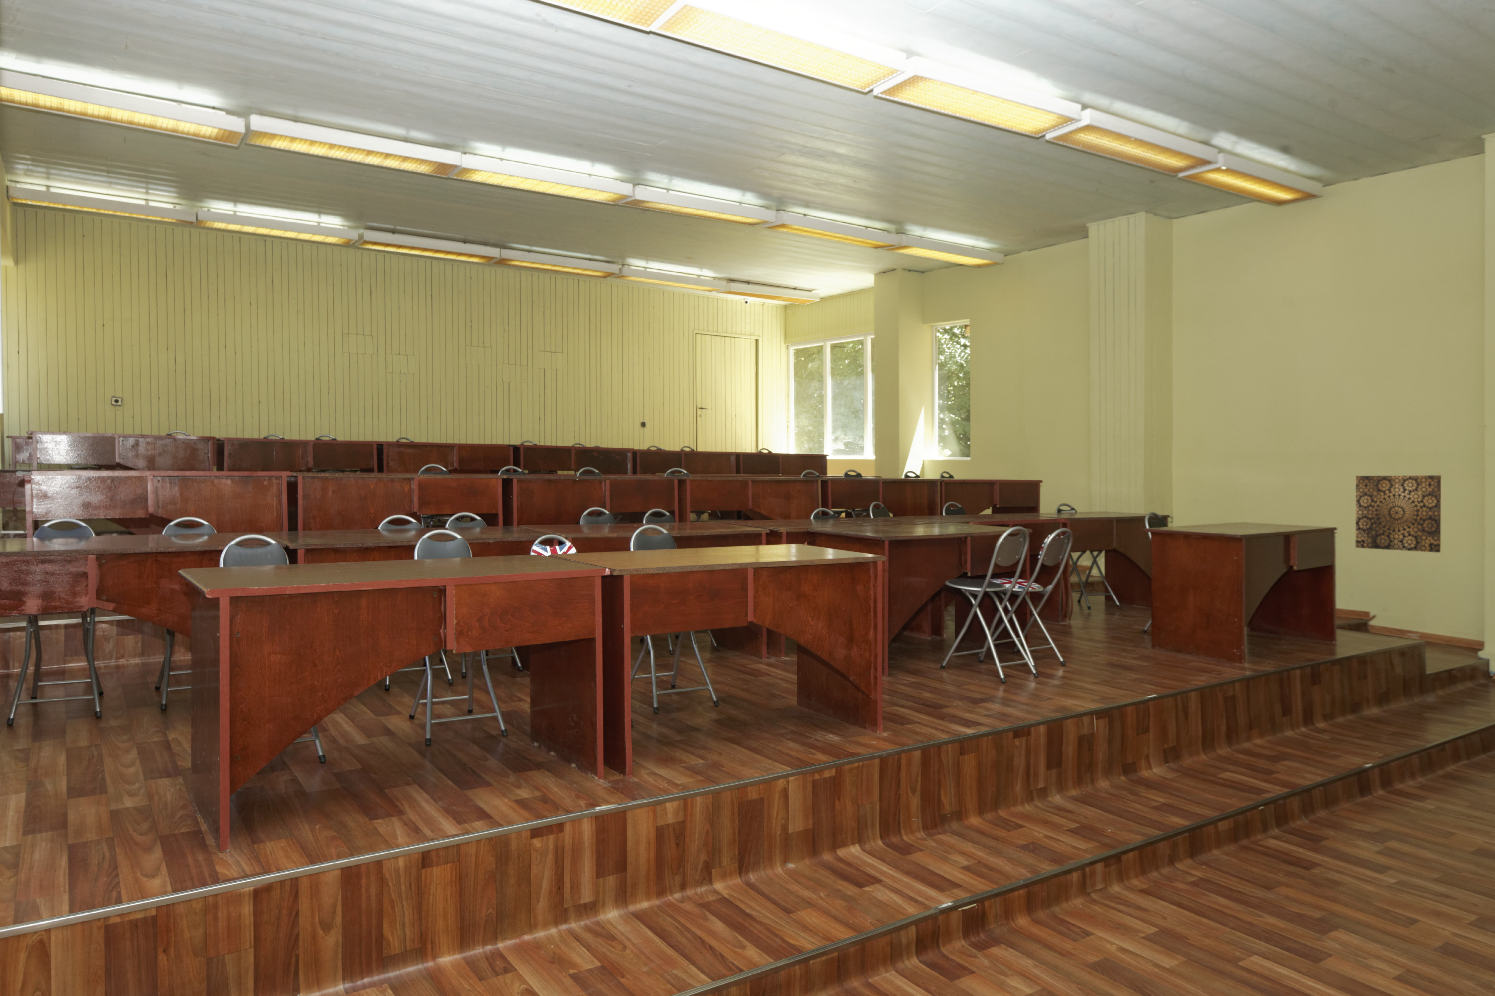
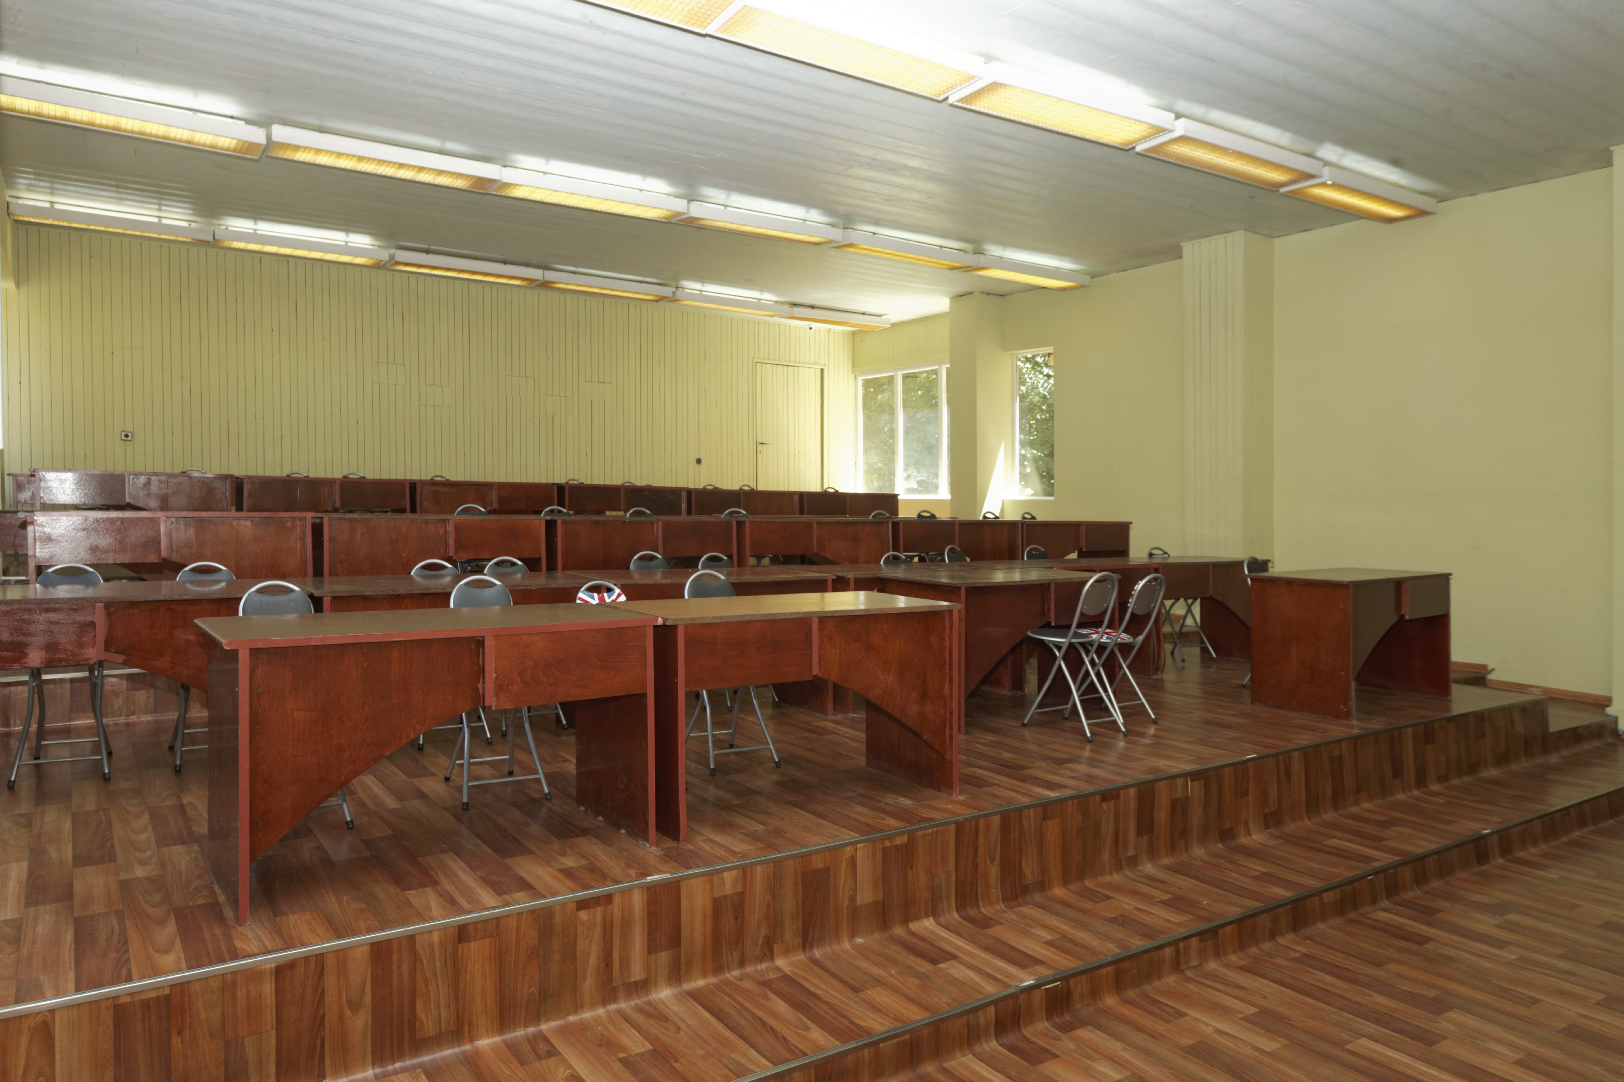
- wall art (1397, 512)
